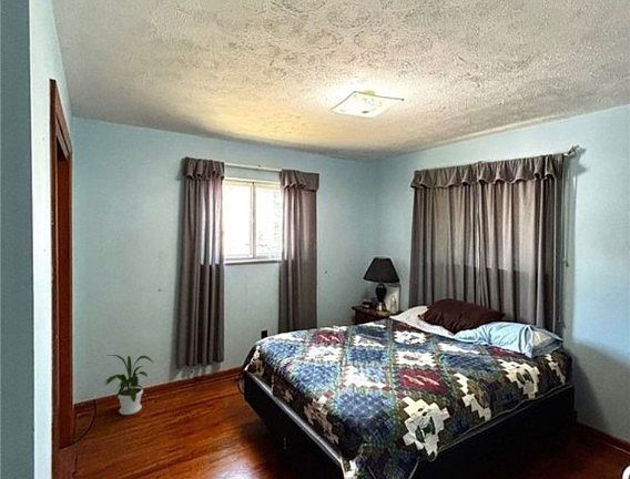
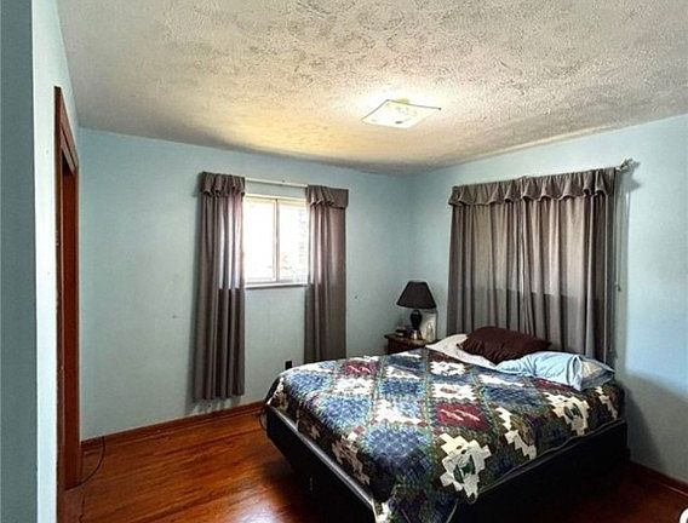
- house plant (129, 381)
